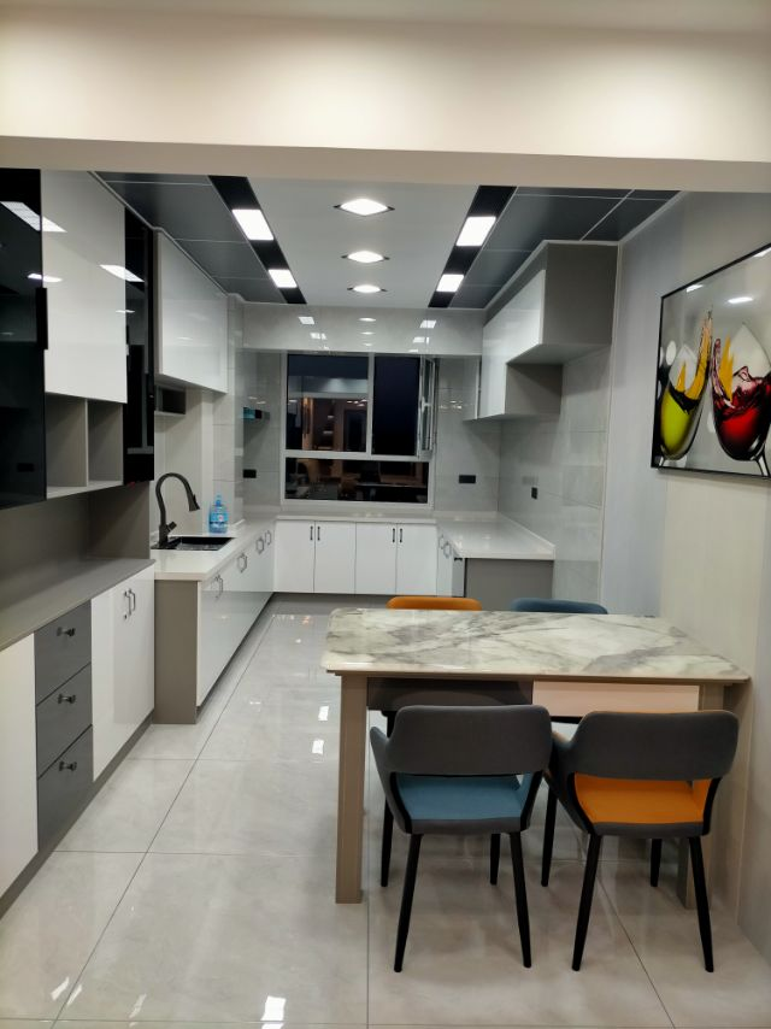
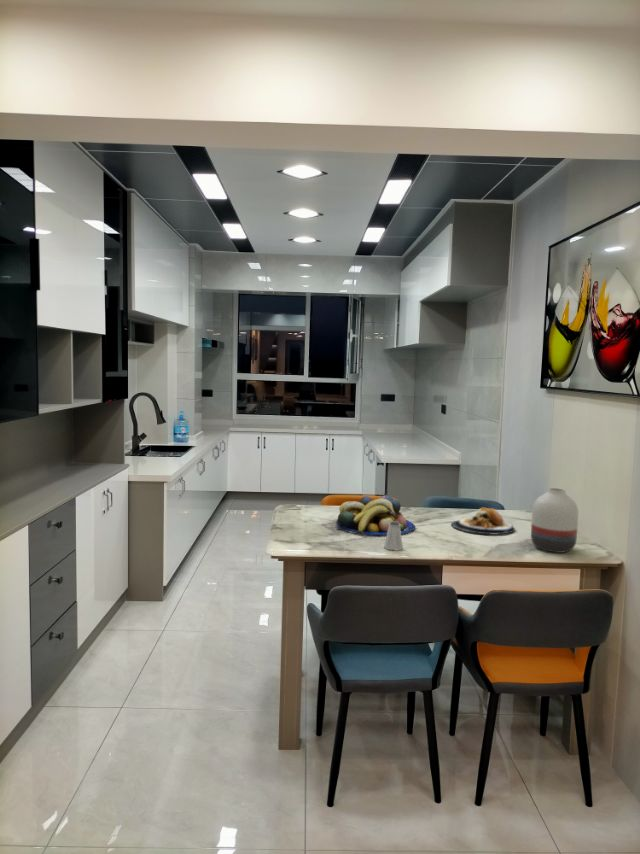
+ saltshaker (394, 534)
+ plate (483, 518)
+ vase (554, 519)
+ fruit bowl (376, 511)
